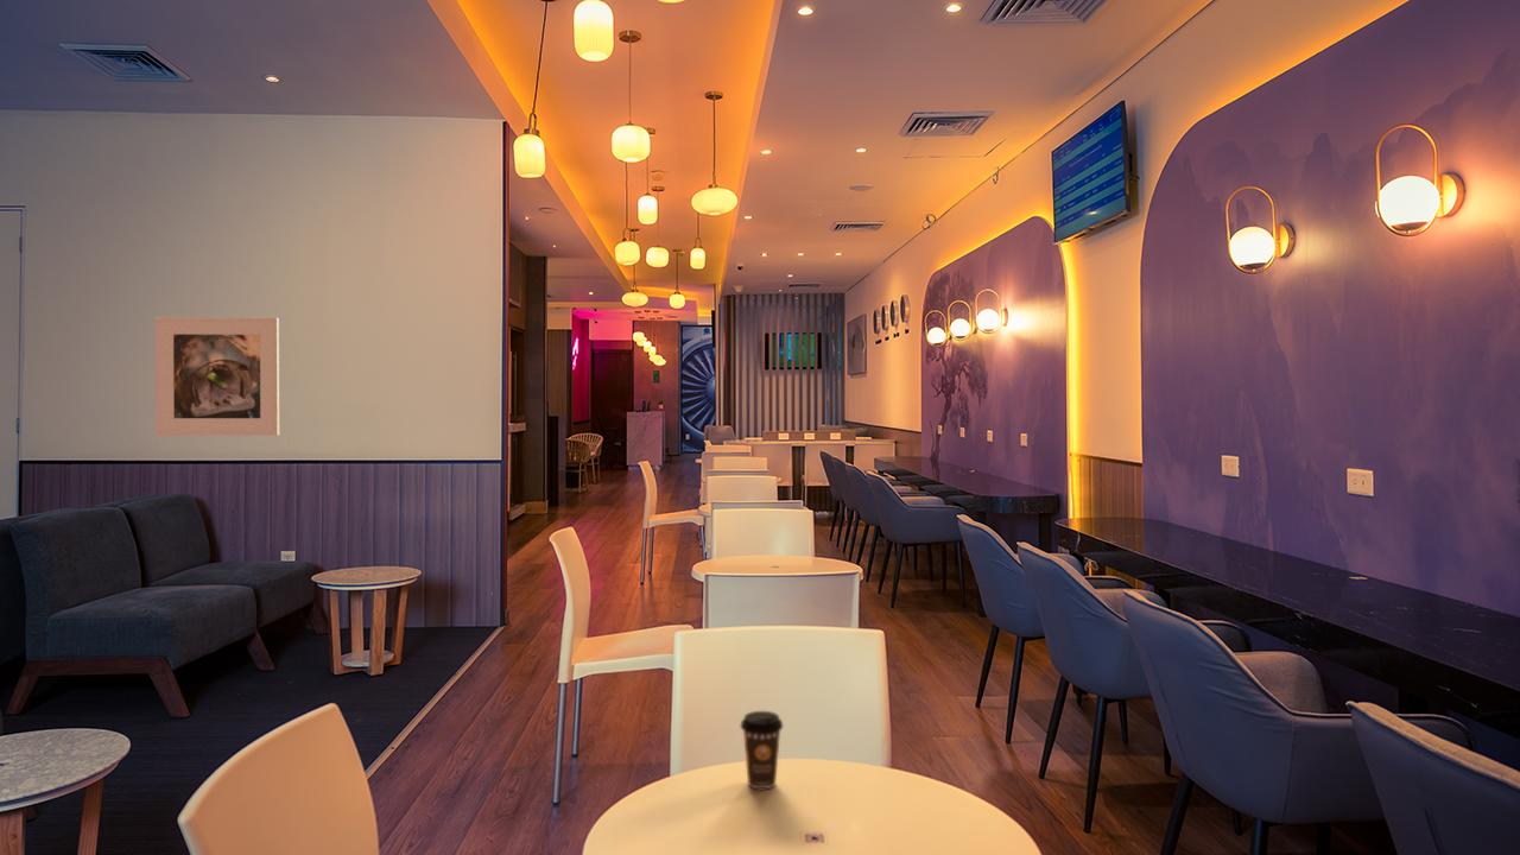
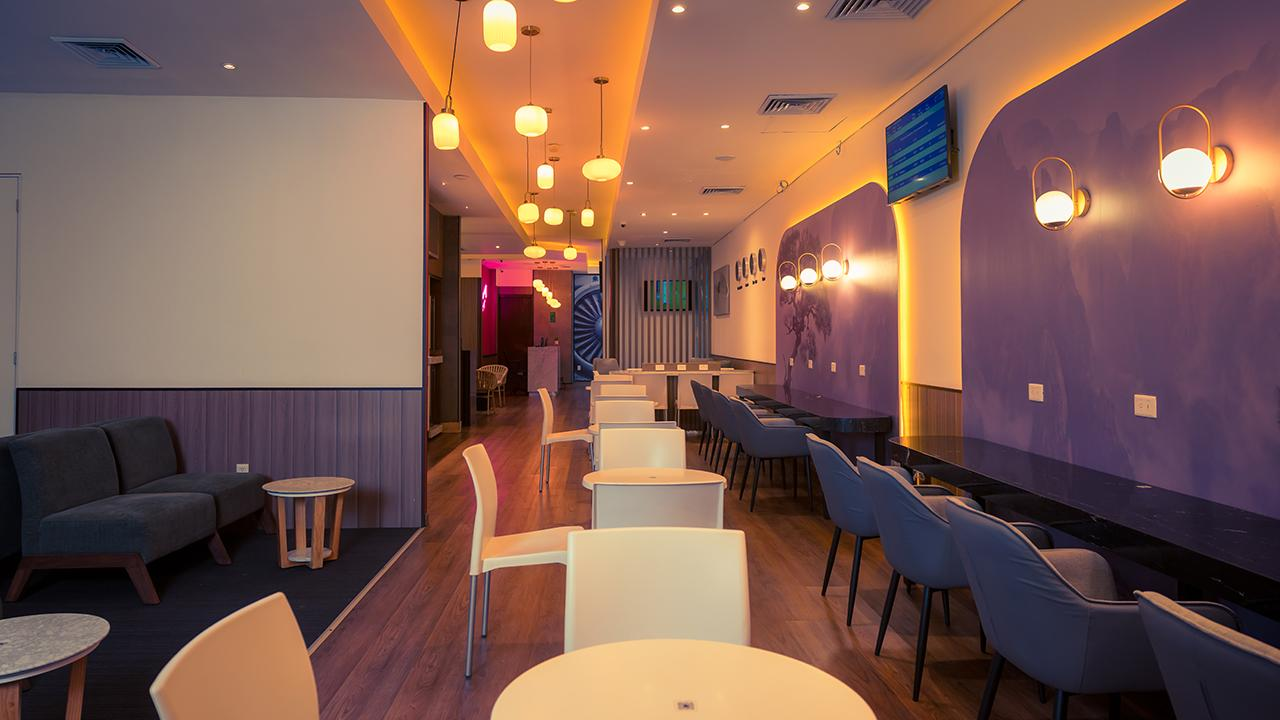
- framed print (217, 376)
- coffee cup (761, 749)
